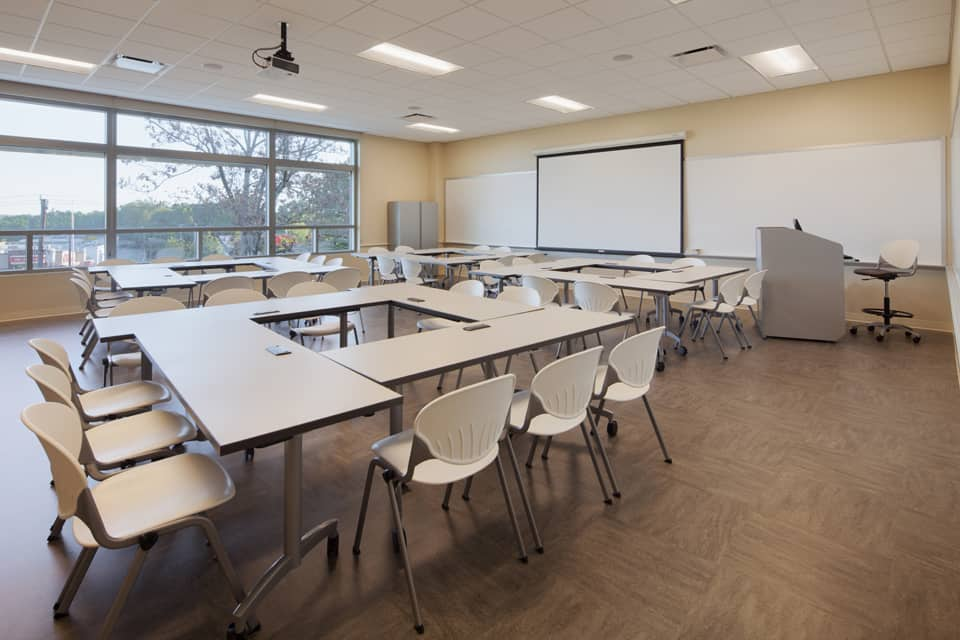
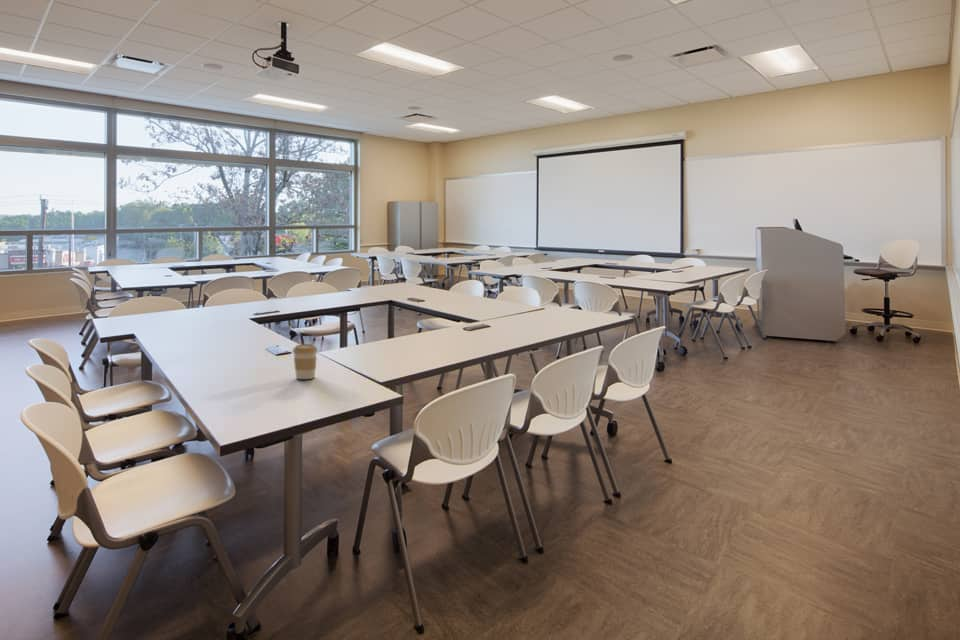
+ coffee cup (305, 361)
